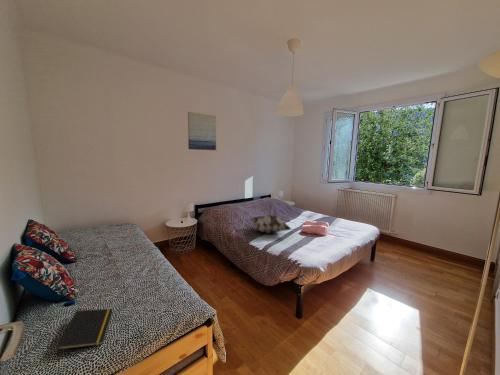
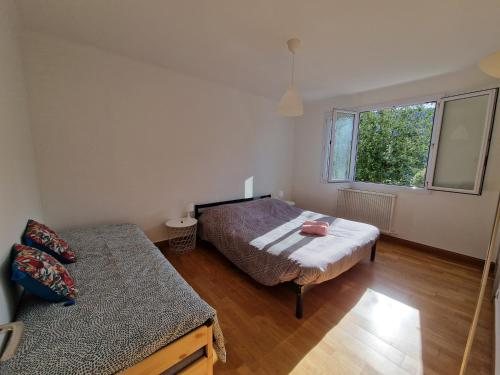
- decorative pillow (268, 223)
- wall art (202, 132)
- notepad (88, 326)
